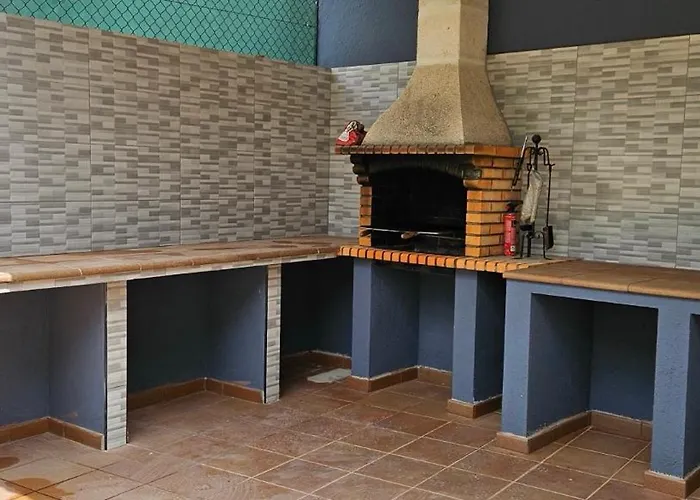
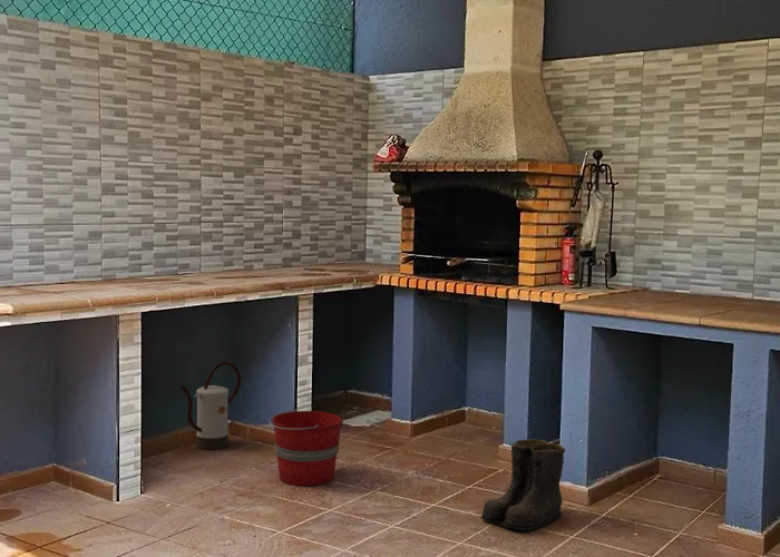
+ bucket (304, 447)
+ boots (524, 481)
+ watering can (211, 404)
